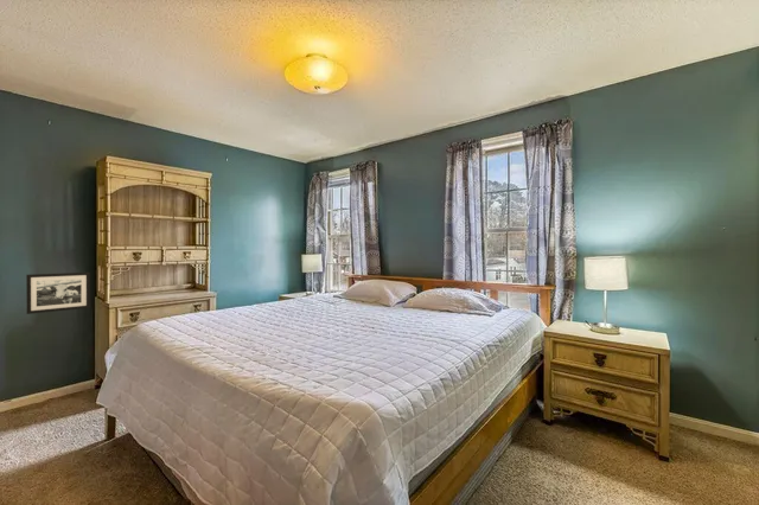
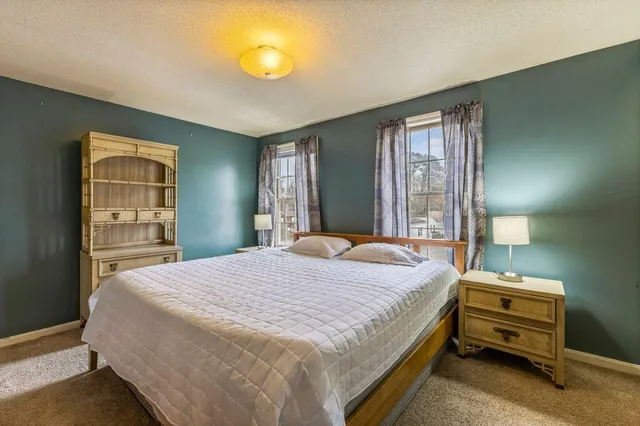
- picture frame (59, 292)
